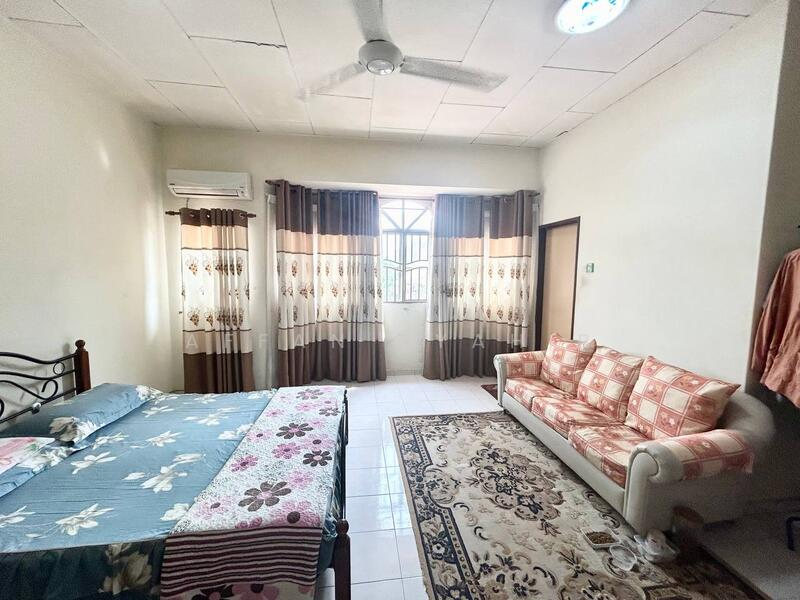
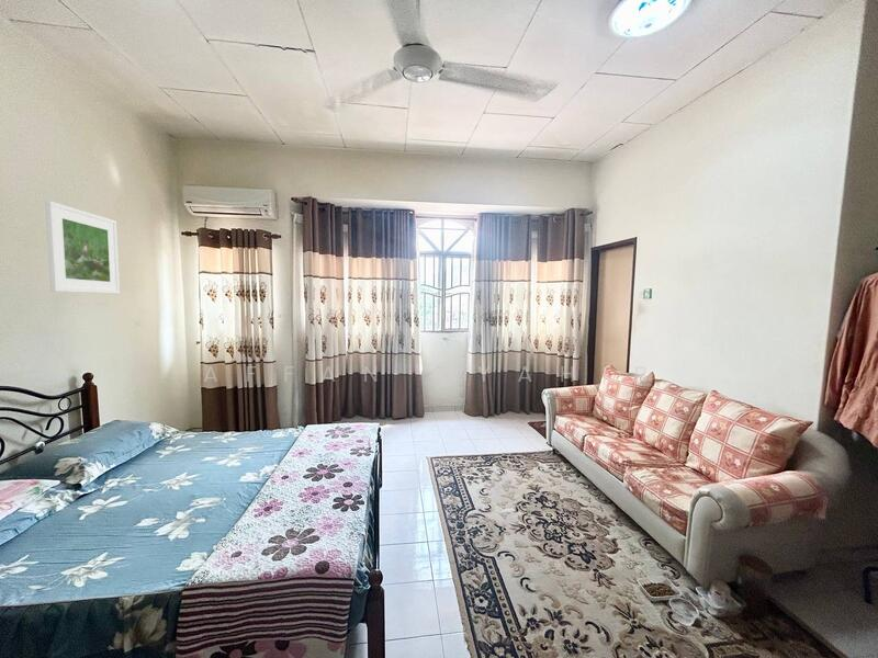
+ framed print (87, 252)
